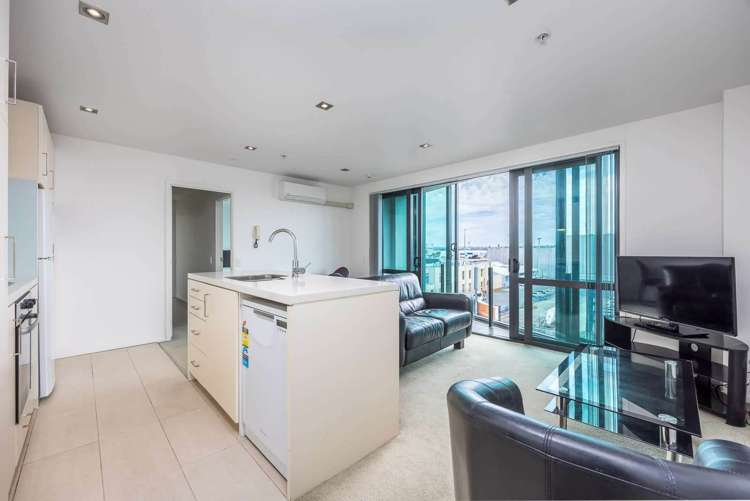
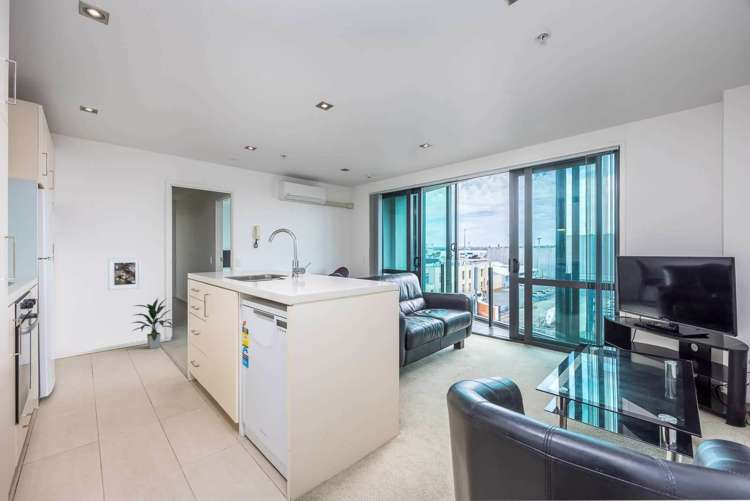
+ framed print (125, 273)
+ indoor plant (153, 323)
